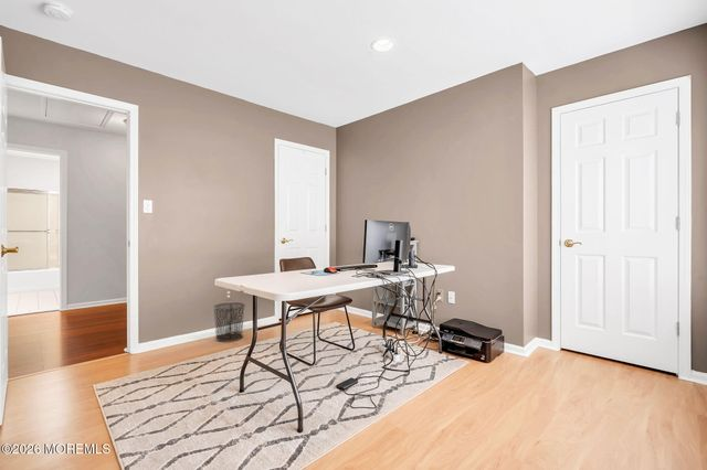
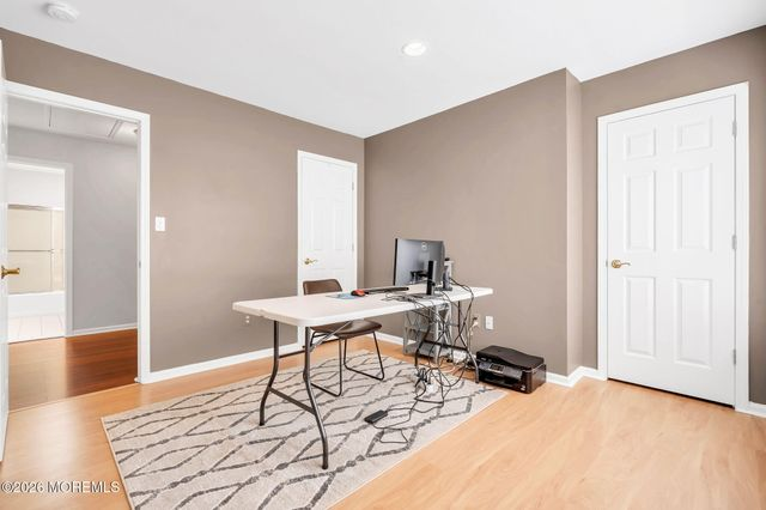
- waste bin (229, 321)
